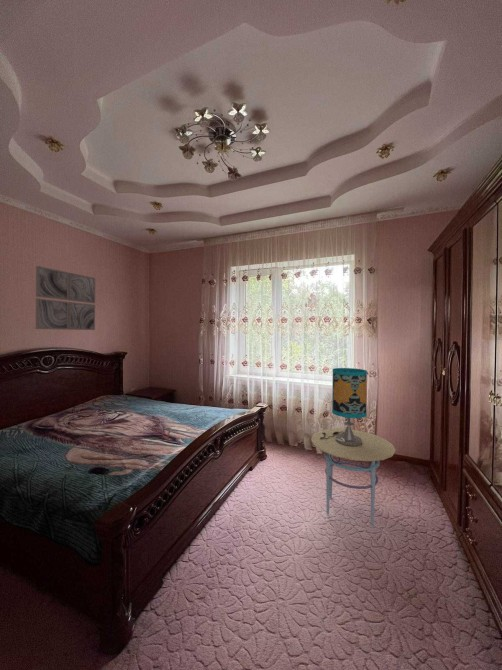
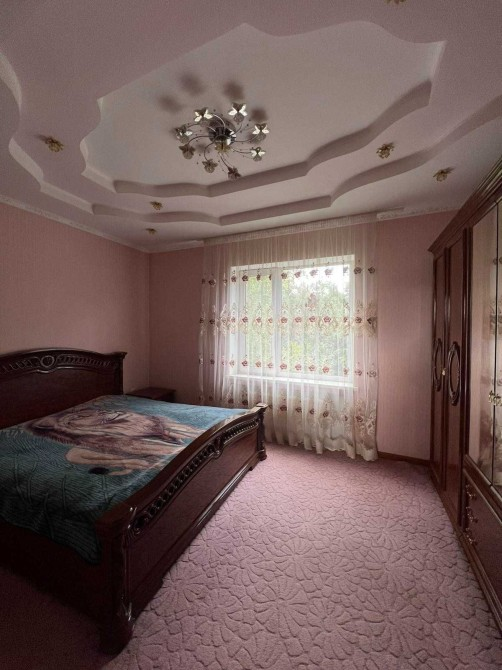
- wall art (68, 300)
- table lamp (342, 404)
- side table (353, 470)
